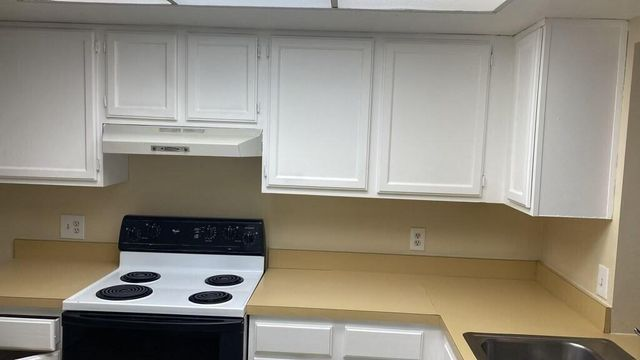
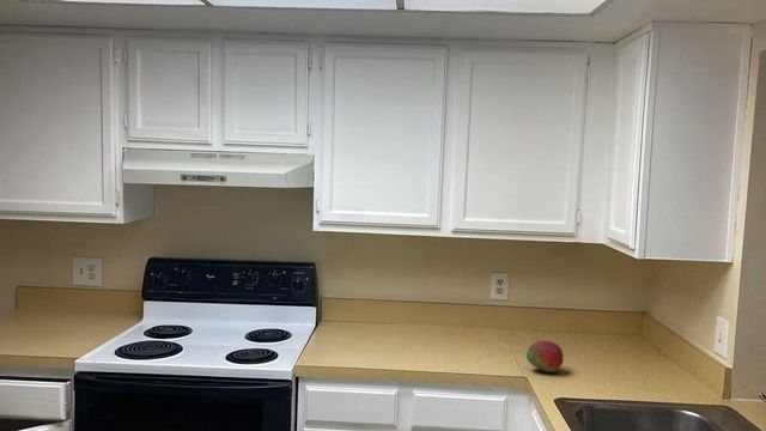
+ fruit (545, 356)
